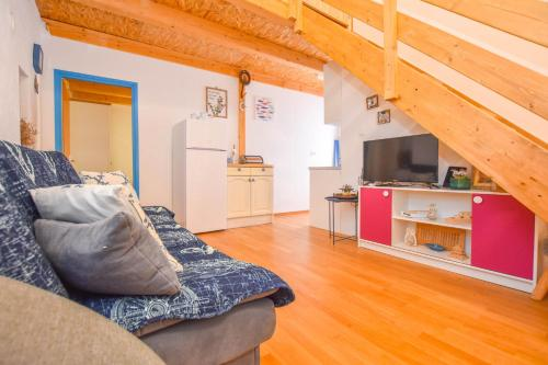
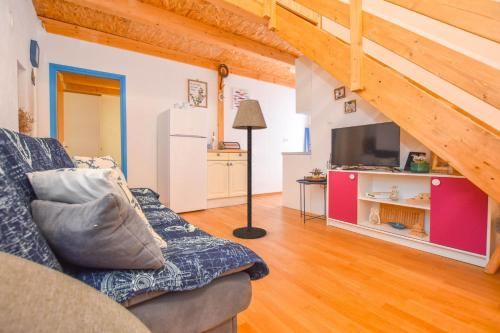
+ floor lamp (249, 167)
